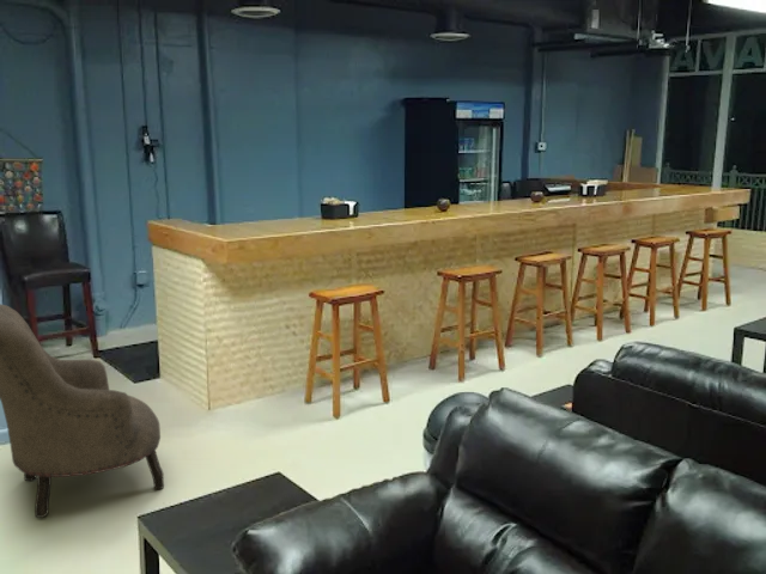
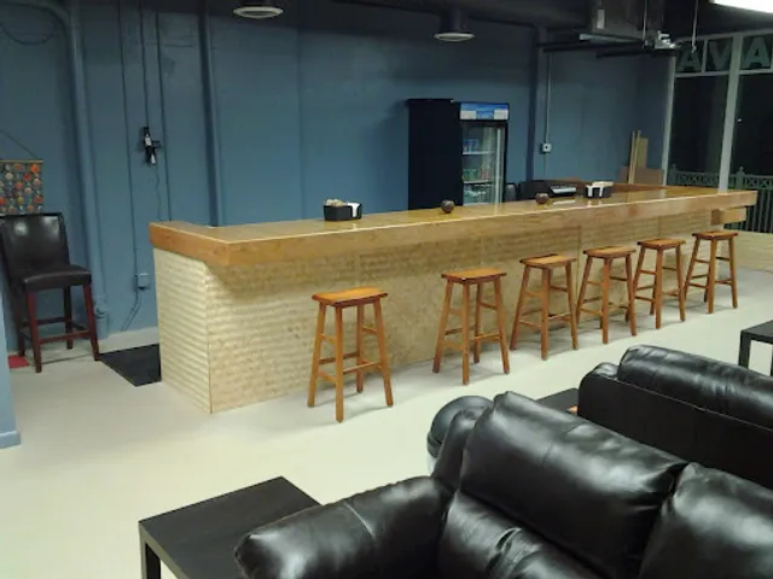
- armchair (69, 396)
